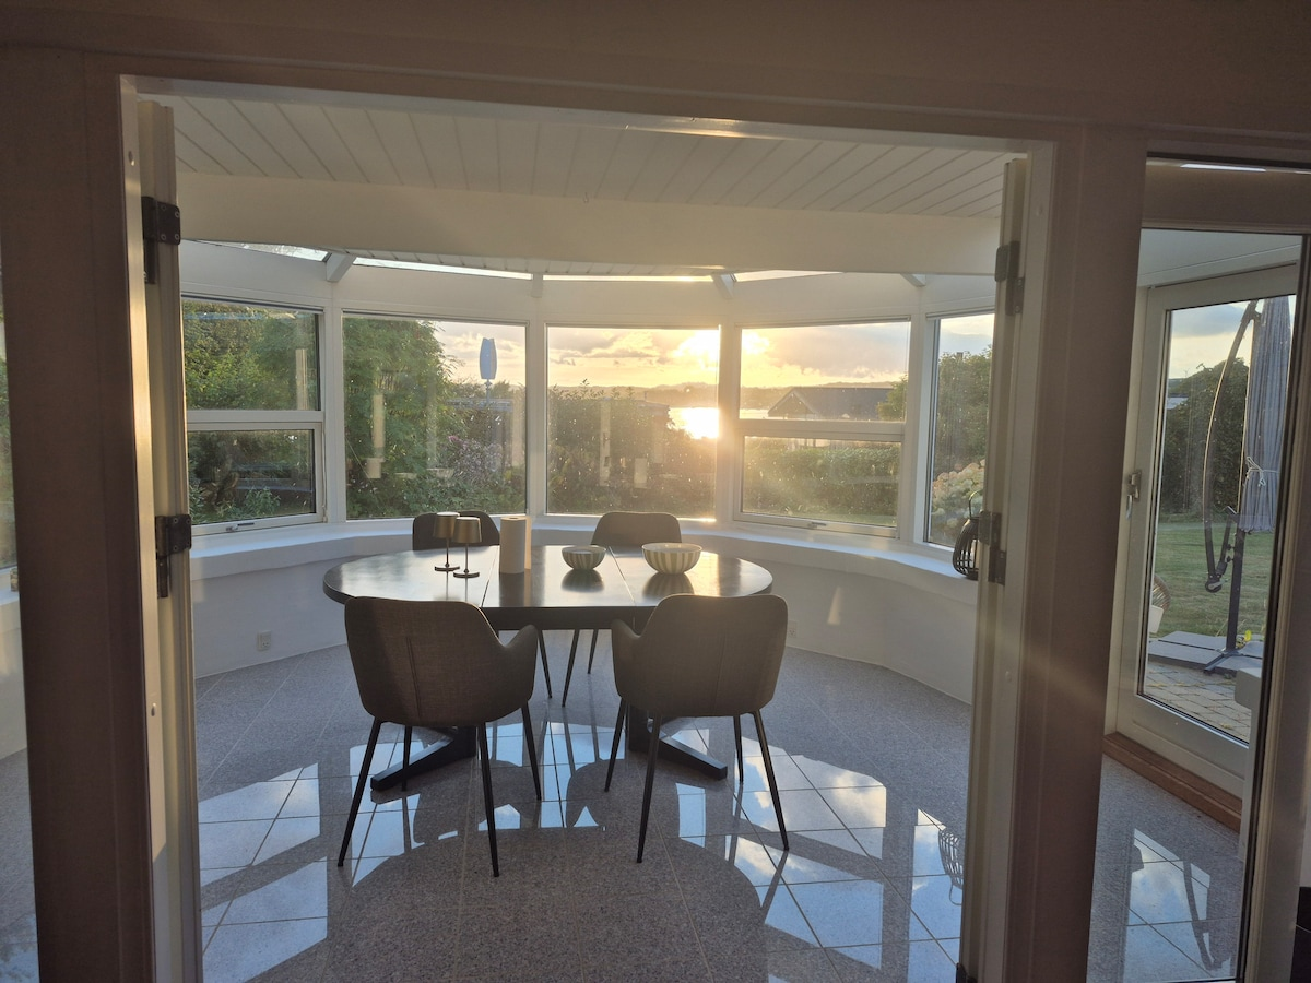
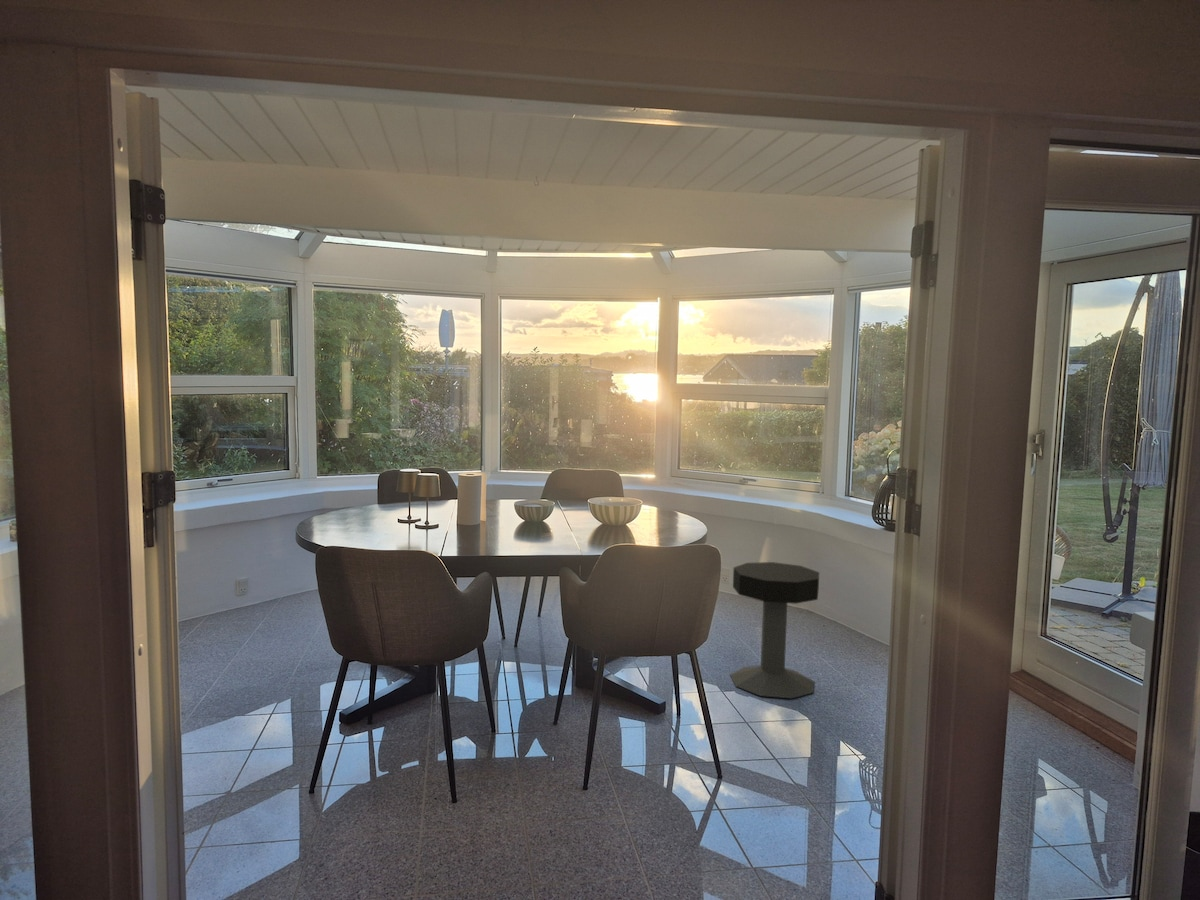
+ side table (775, 626)
